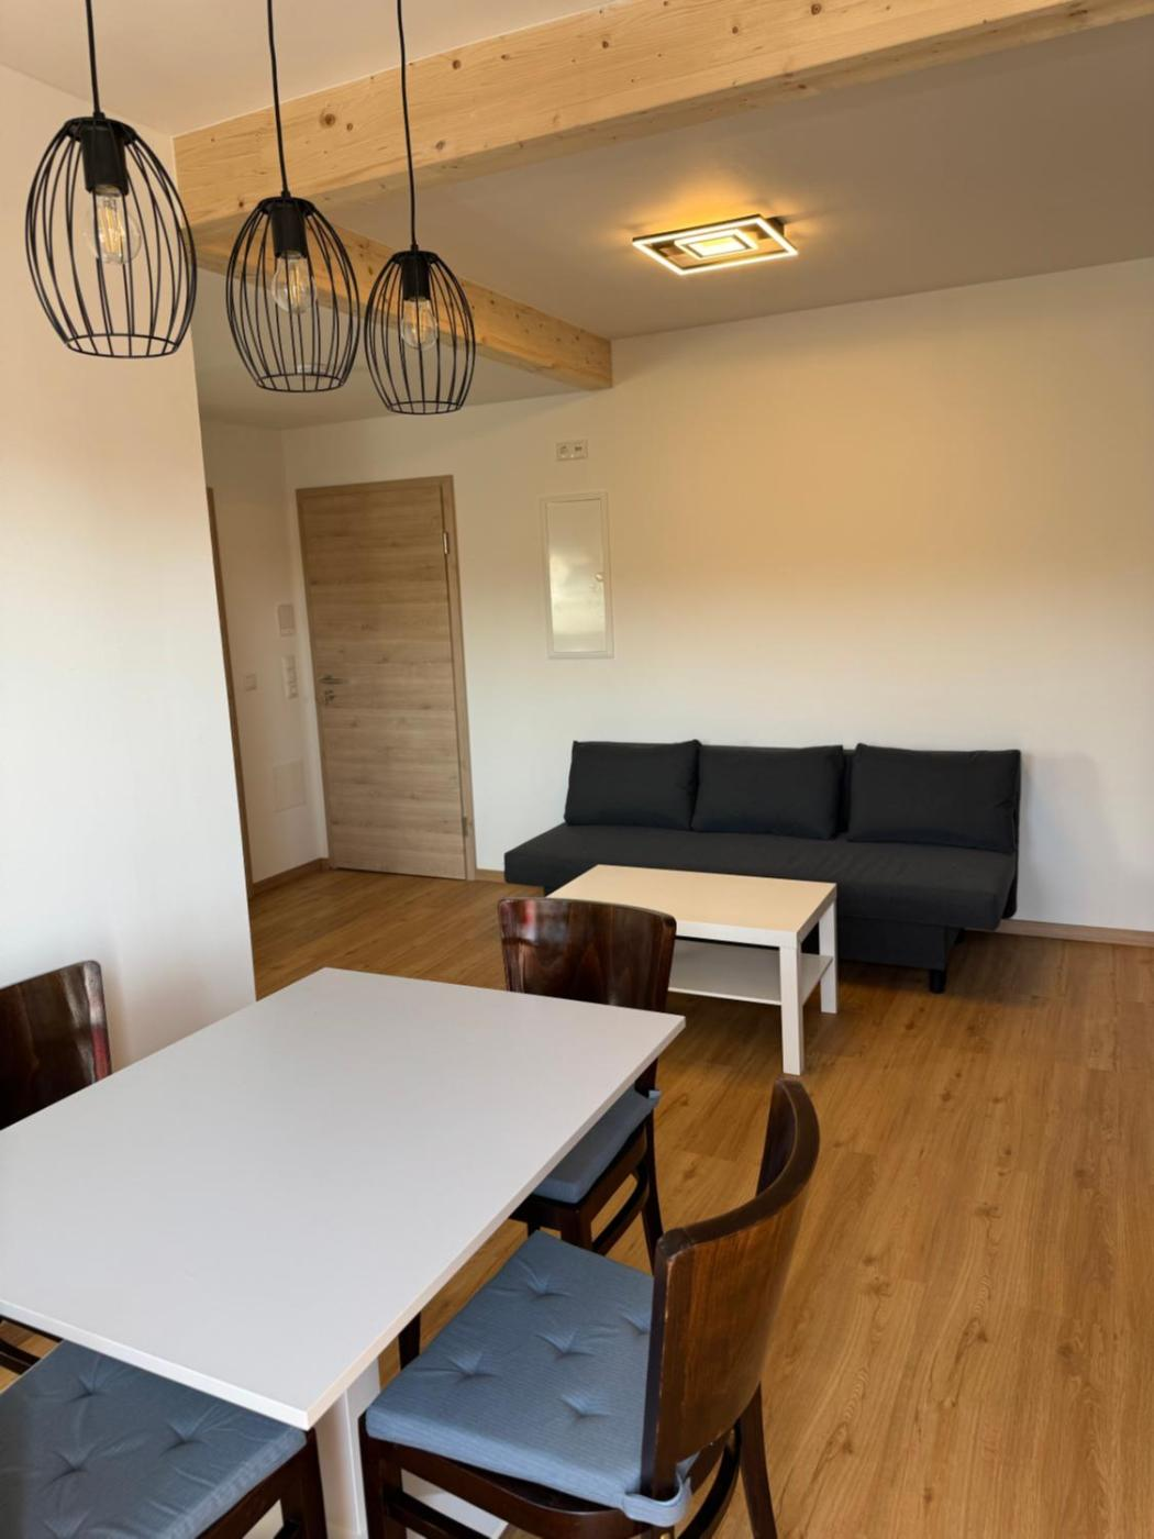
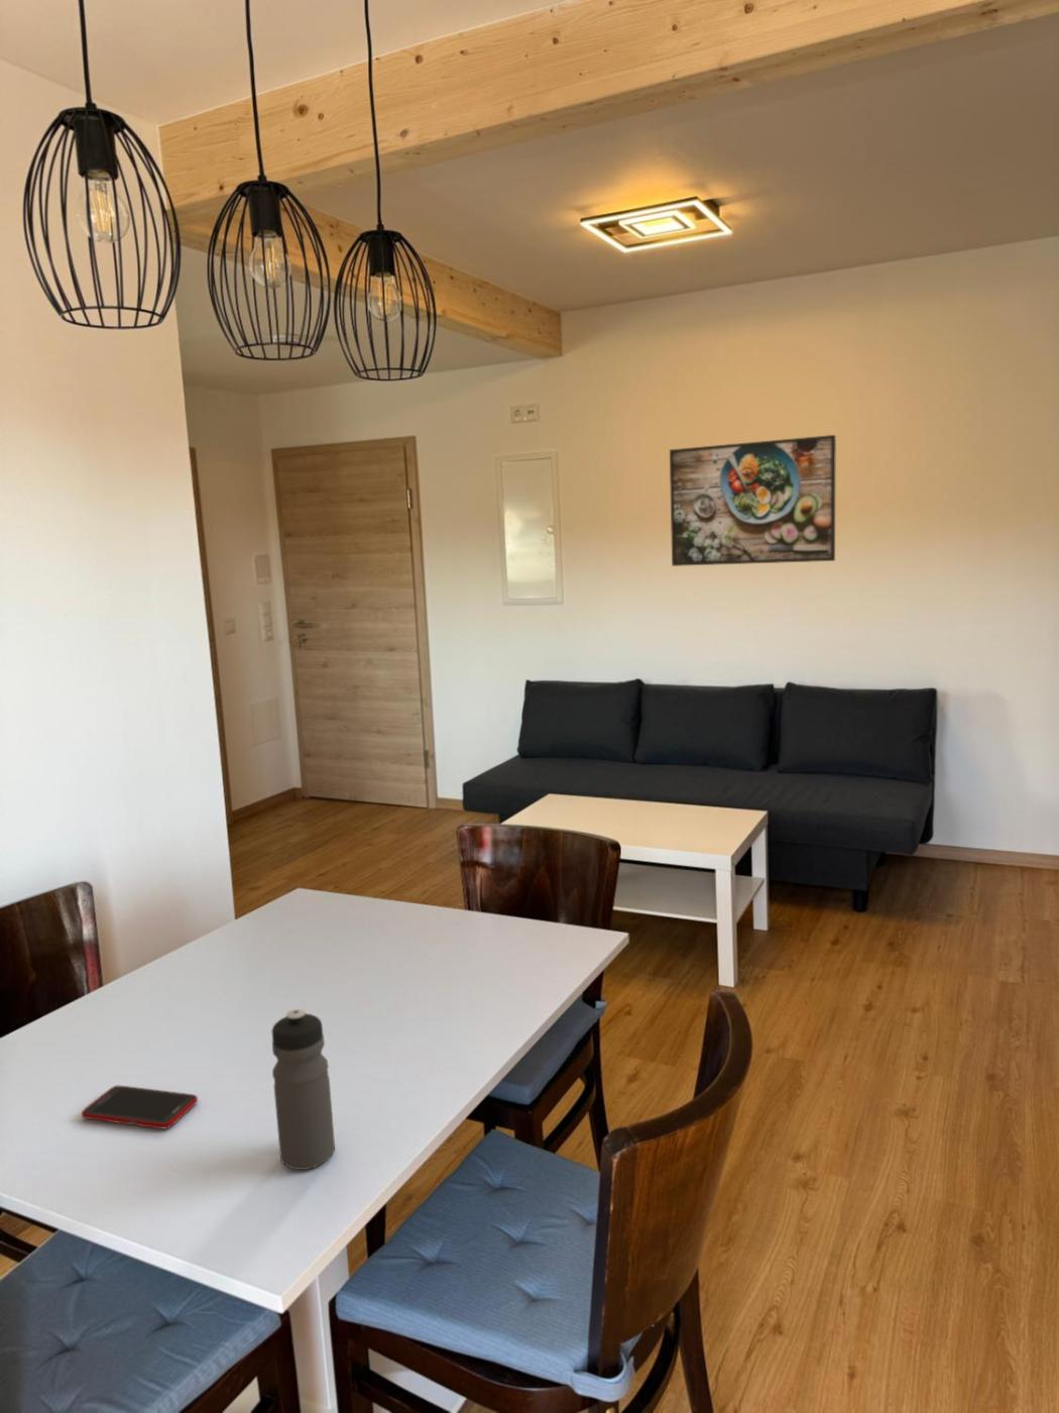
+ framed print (750, 504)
+ cell phone (140, 1106)
+ water bottle (301, 1084)
